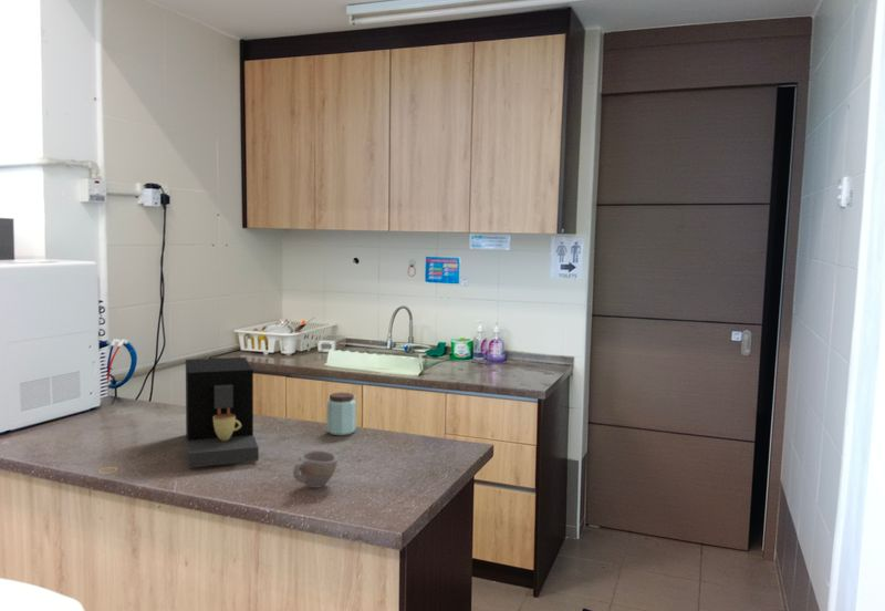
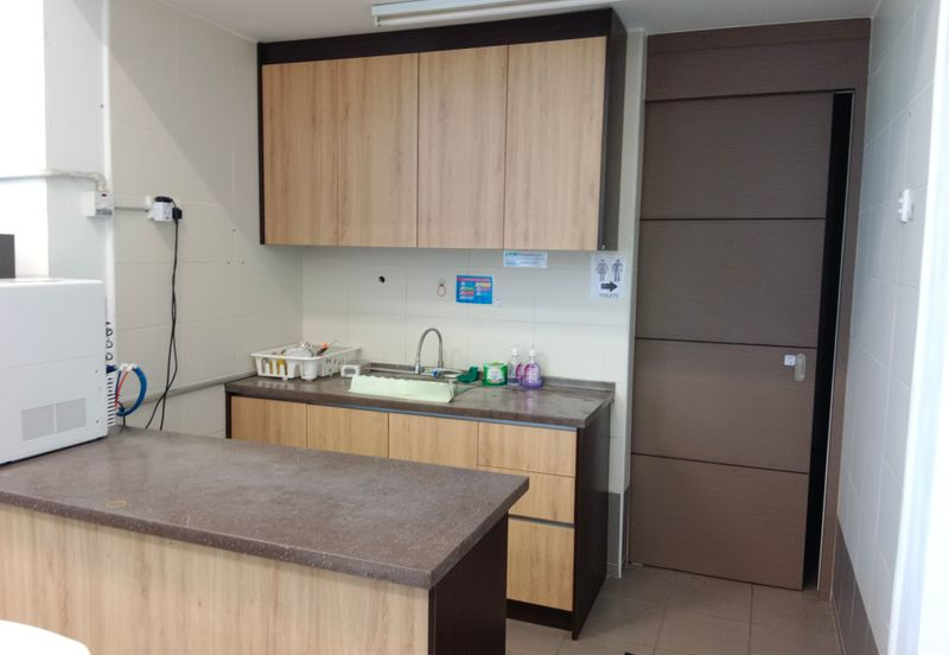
- coffee maker (219, 407)
- cup (313, 472)
- peanut butter (341, 413)
